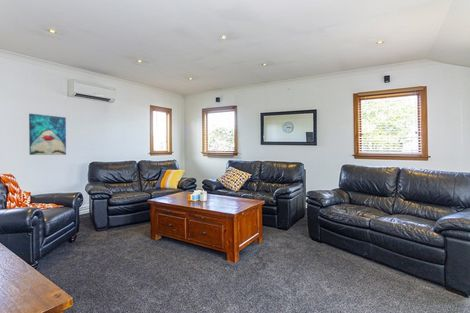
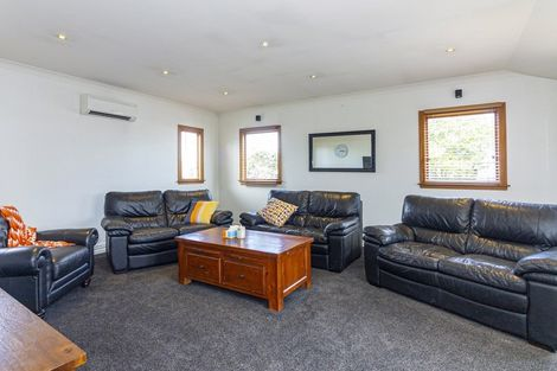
- wall art (48, 135)
